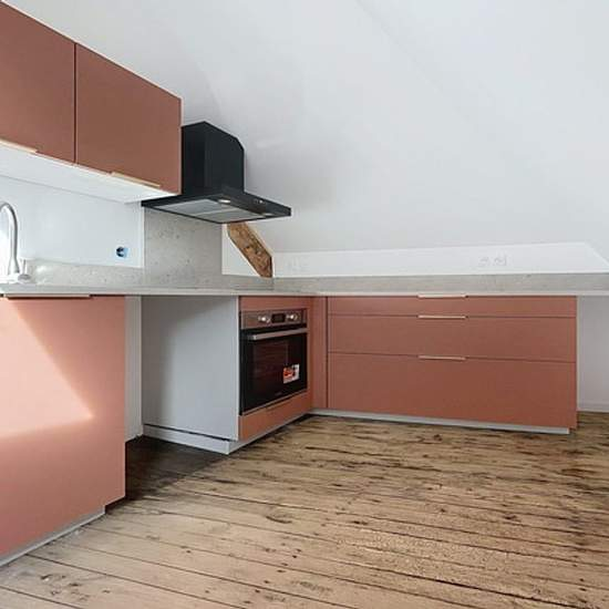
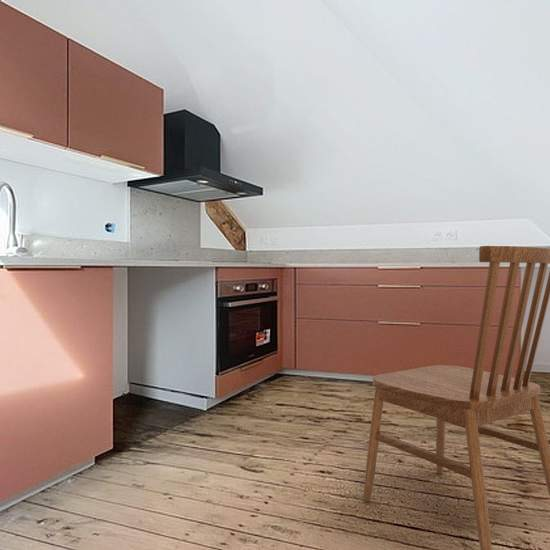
+ dining chair (461, 381)
